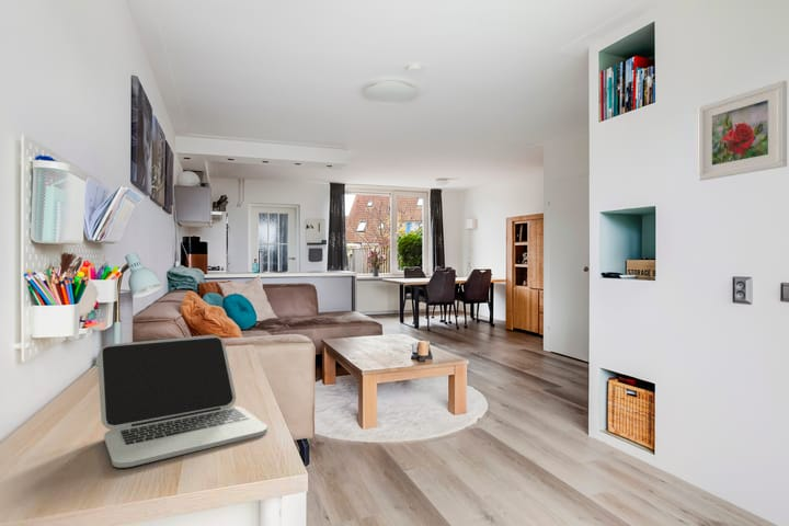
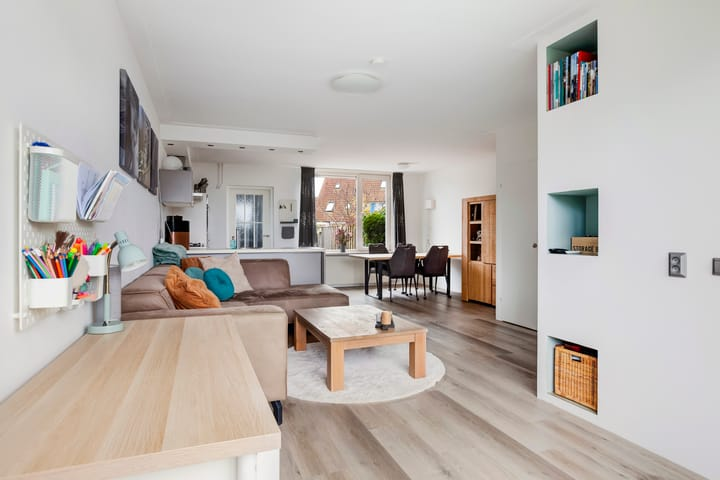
- laptop (180, 387)
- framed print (739, 134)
